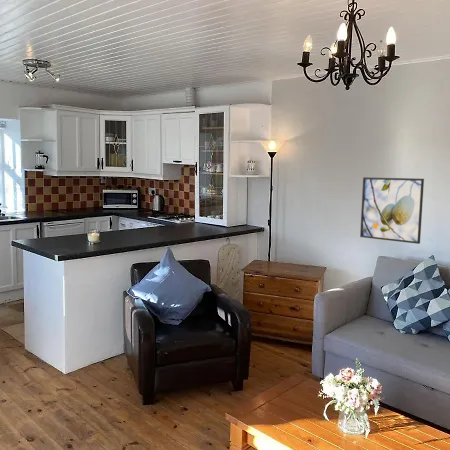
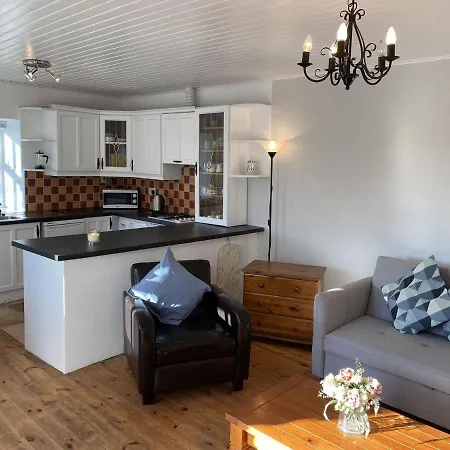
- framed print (390, 209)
